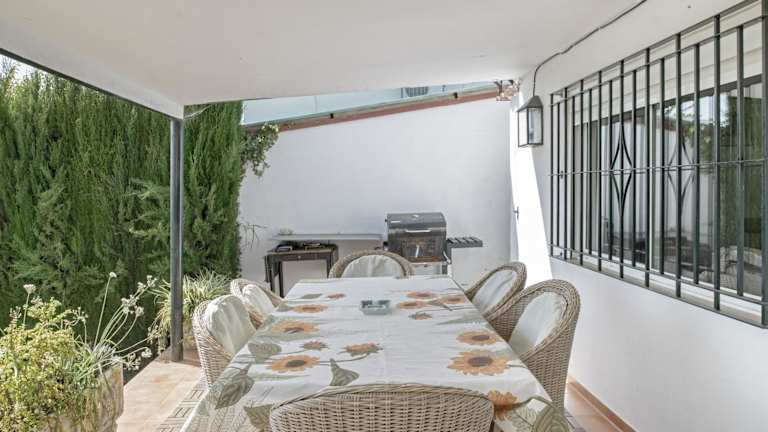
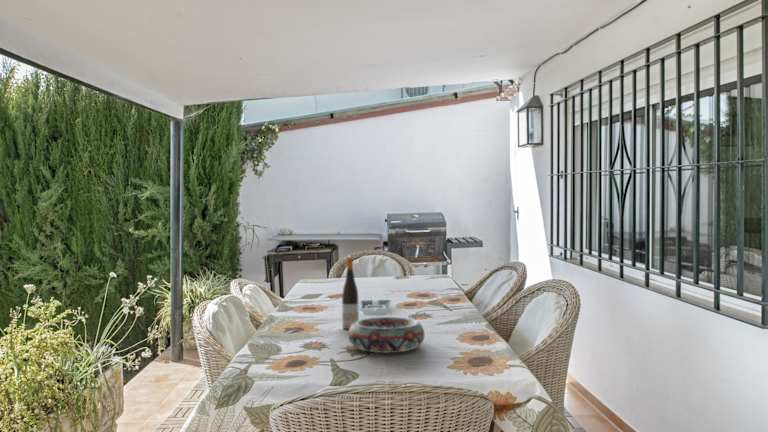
+ decorative bowl (386, 334)
+ wine bottle (350, 292)
